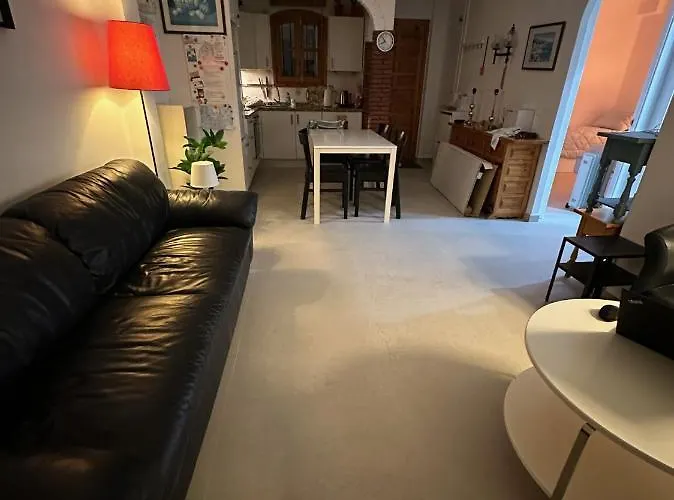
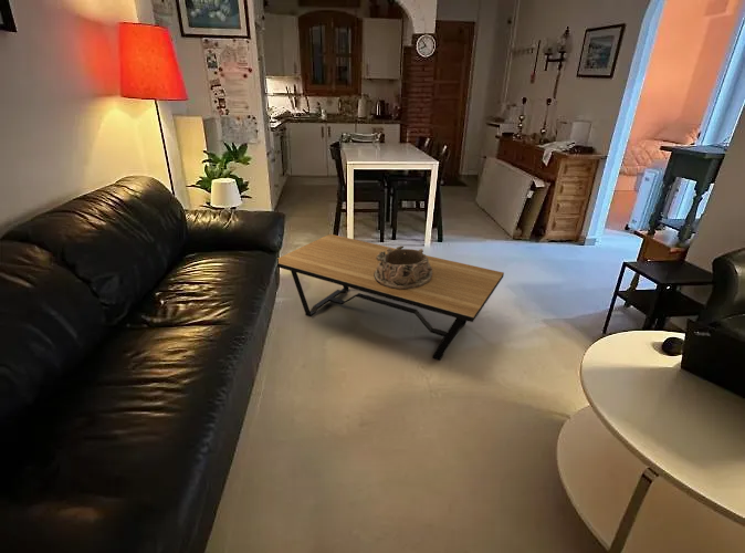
+ coffee table (385, 292)
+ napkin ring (403, 265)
